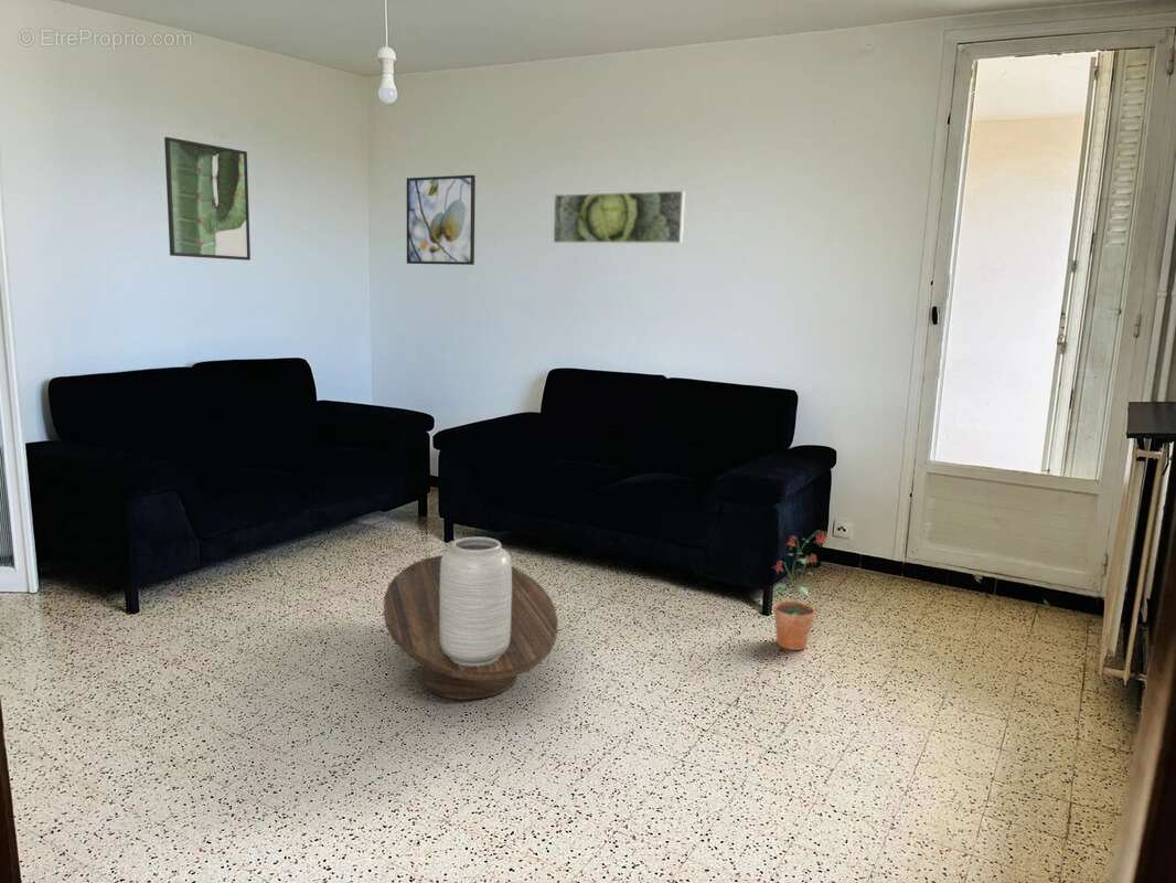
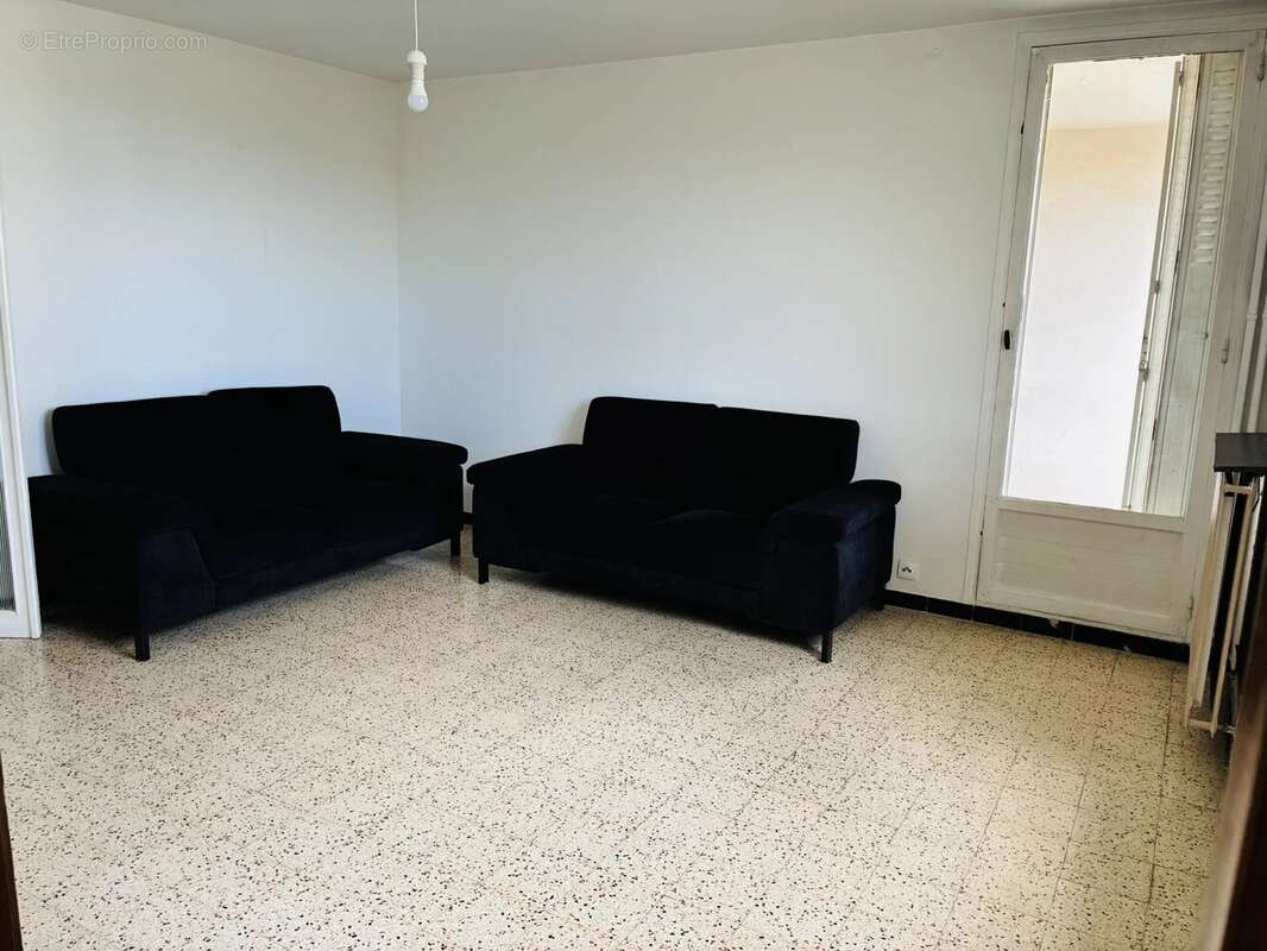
- vase (475, 599)
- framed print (210, 201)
- coffee table (449, 656)
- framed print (616, 217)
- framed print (439, 221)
- potted plant (798, 588)
